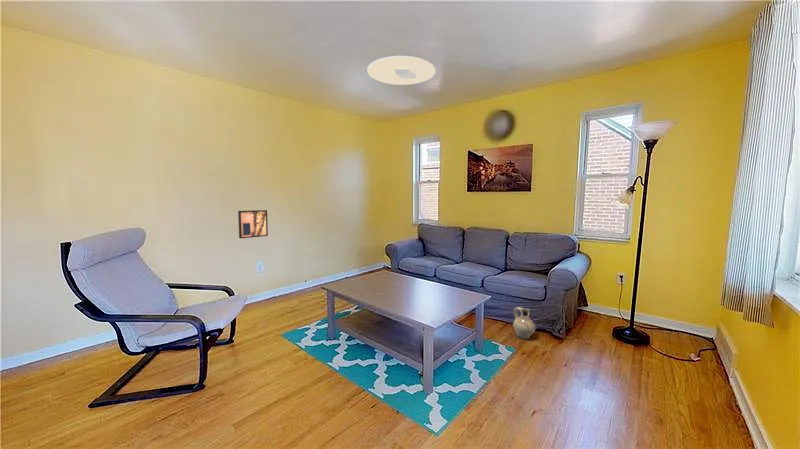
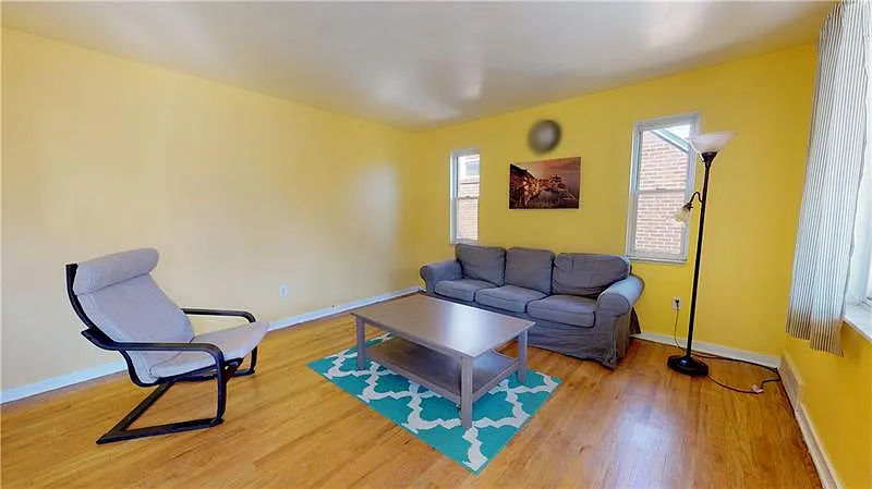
- ceiling light (401, 68)
- ceramic jug (523, 322)
- wall art (253, 223)
